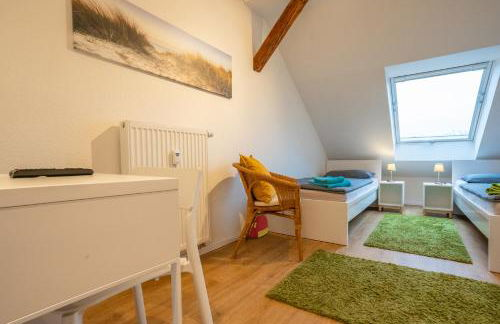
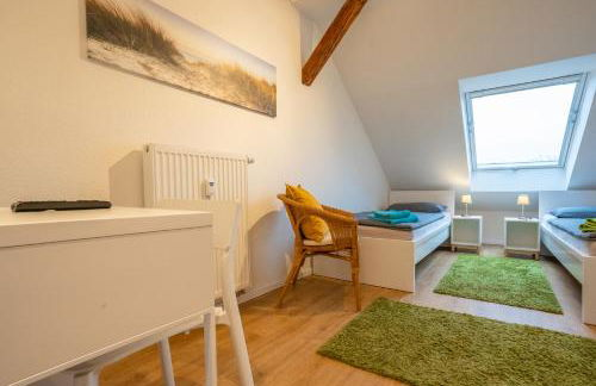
- backpack (257, 219)
